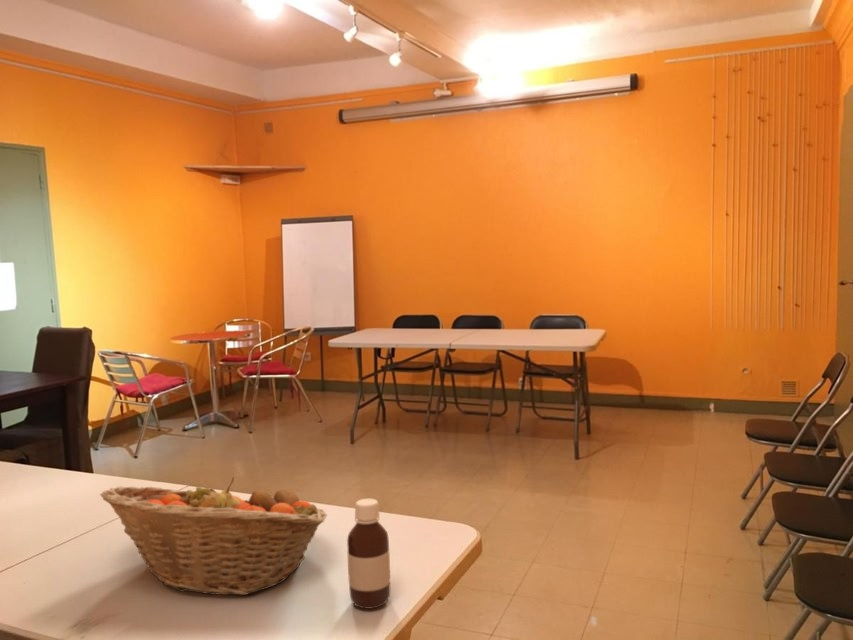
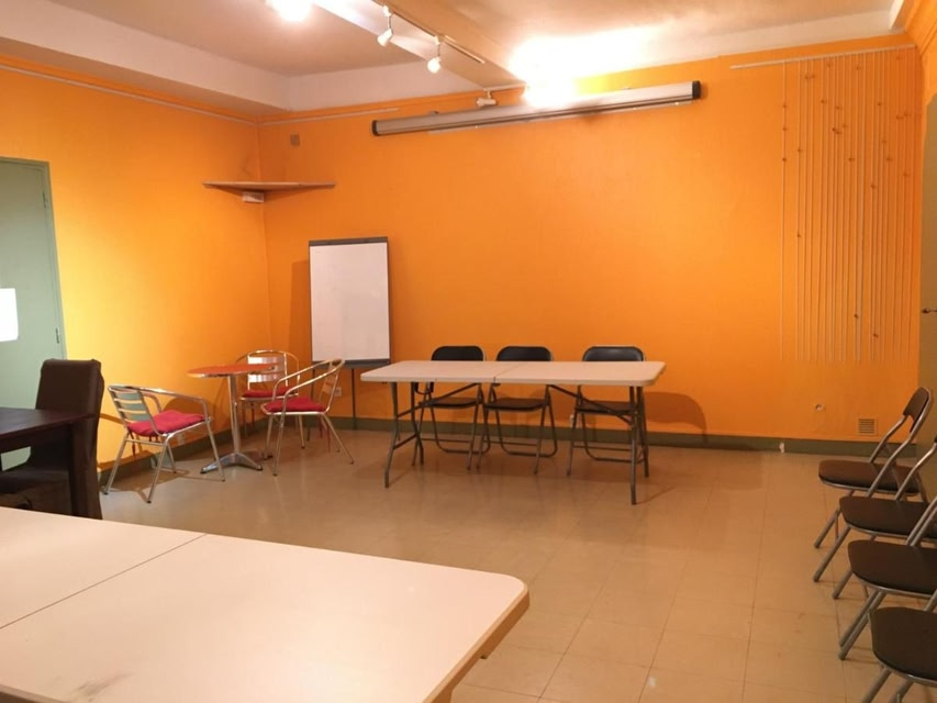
- fruit basket (216, 521)
- bottle (368, 552)
